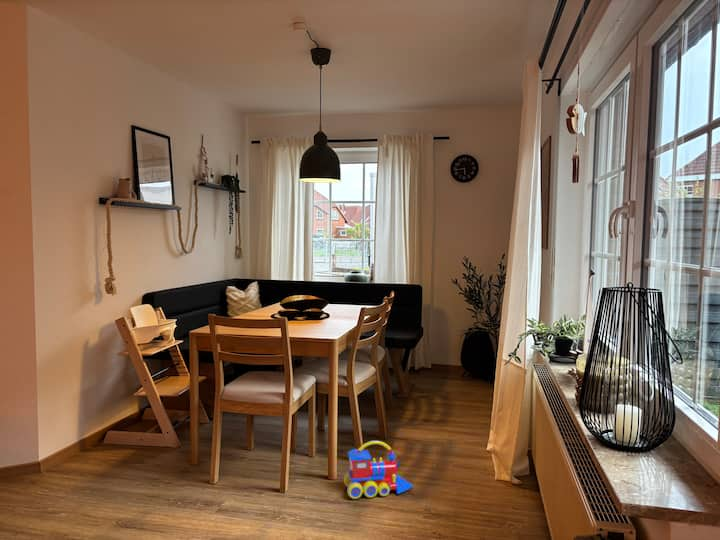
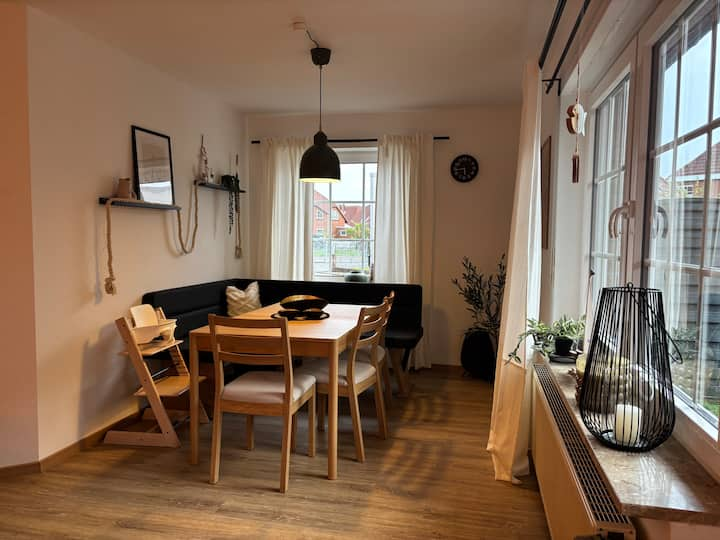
- toy train (379, 465)
